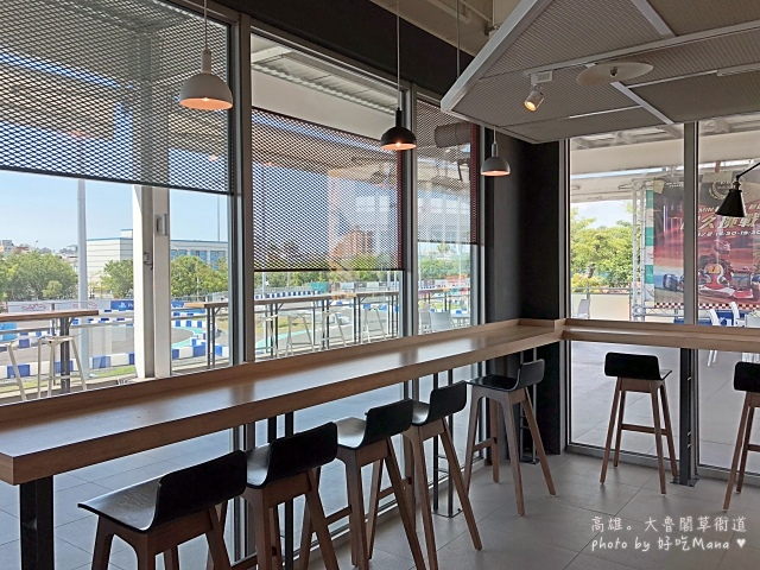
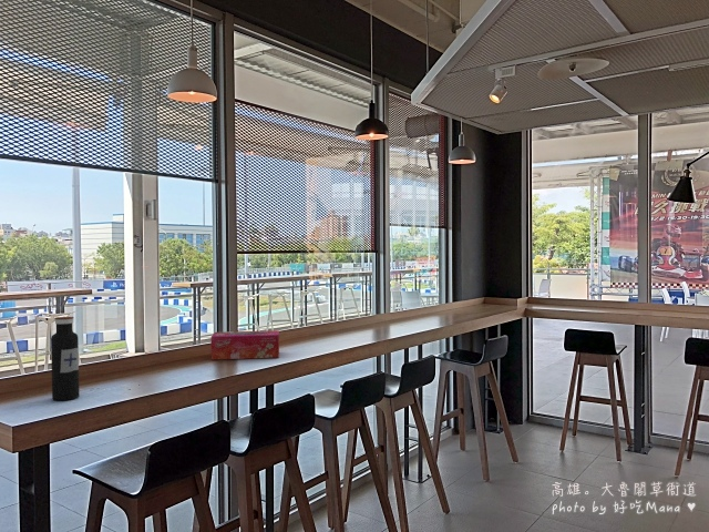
+ water bottle (64, 357)
+ tissue box (246, 344)
